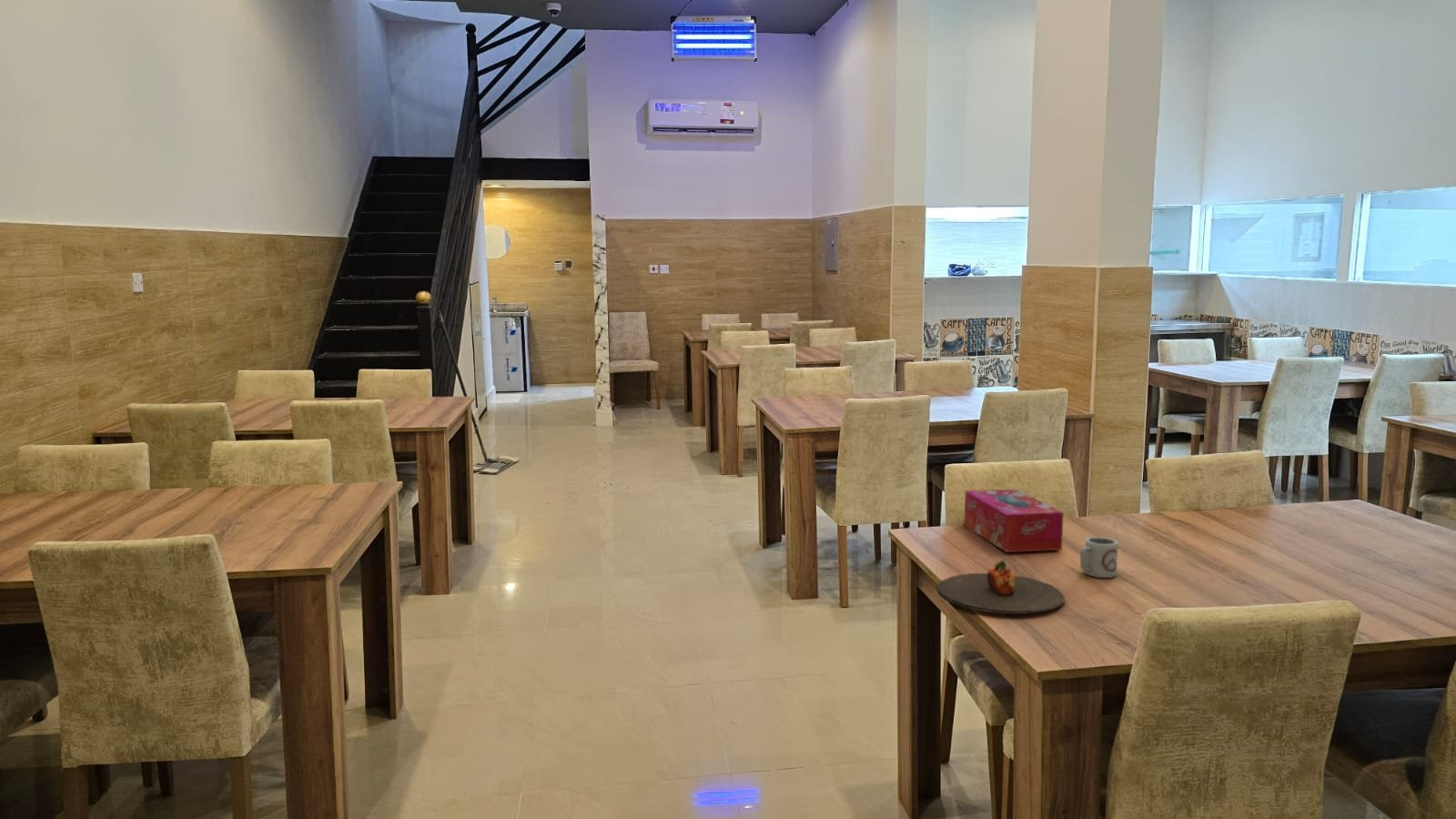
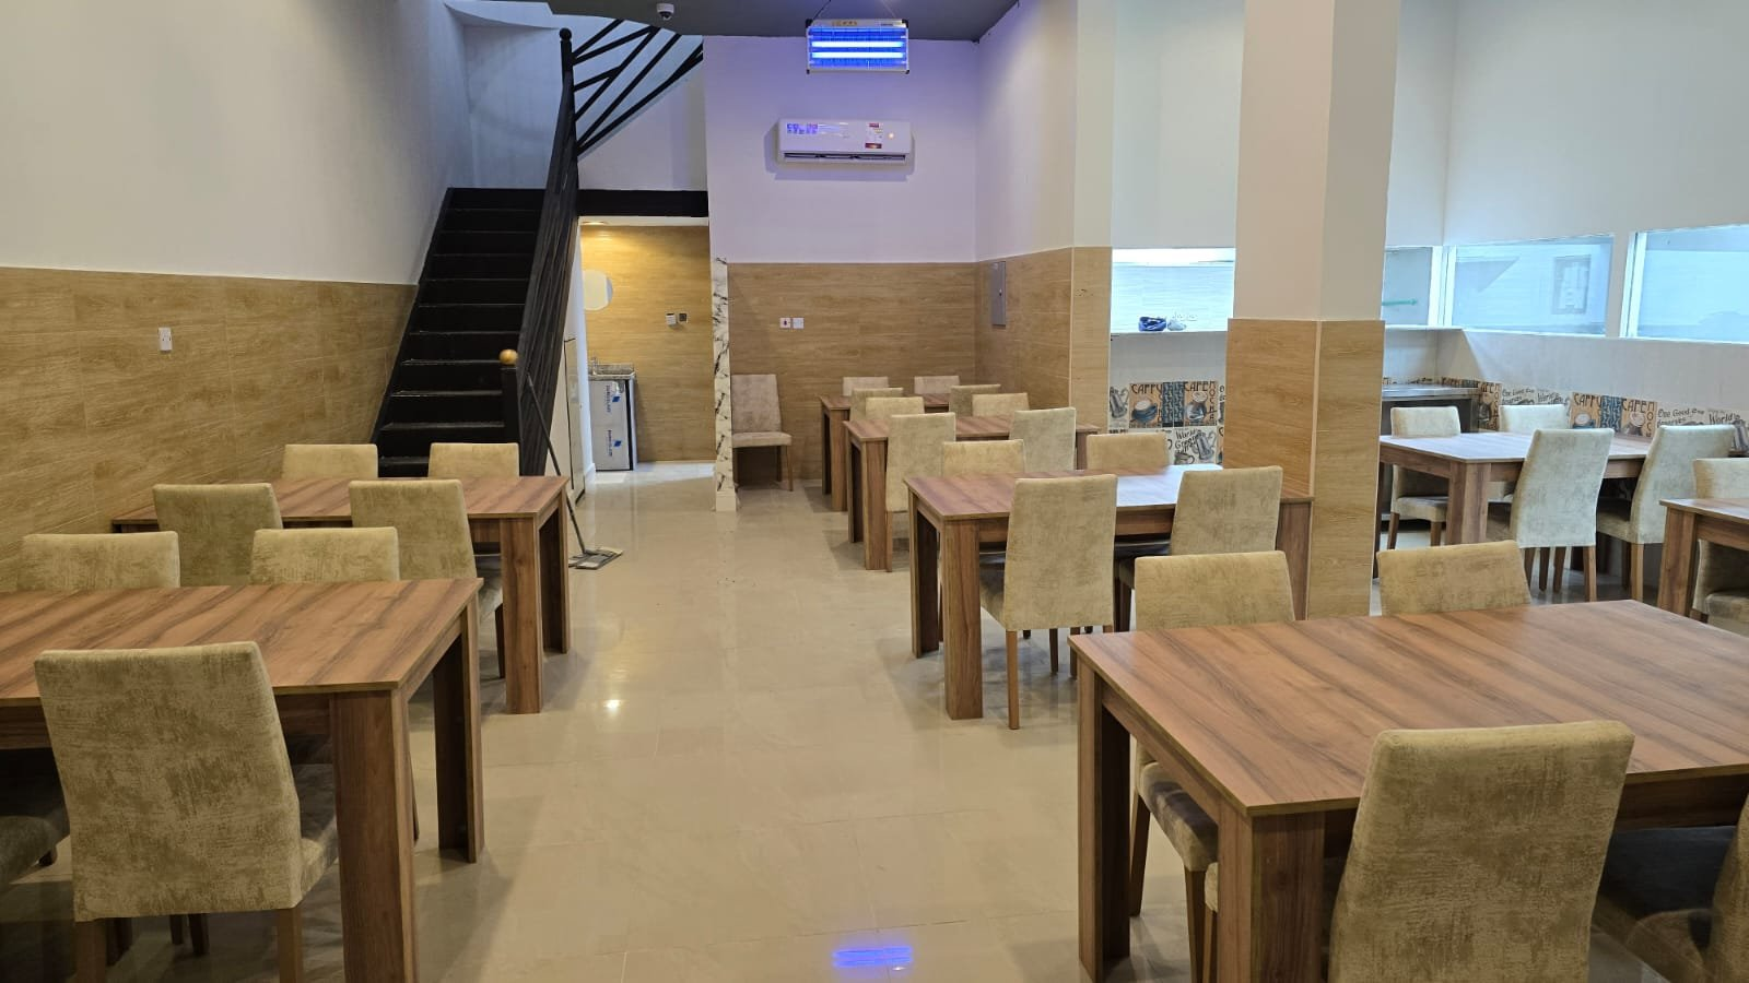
- cup (1097, 557)
- plate (1000, 577)
- tissue box (1011, 519)
